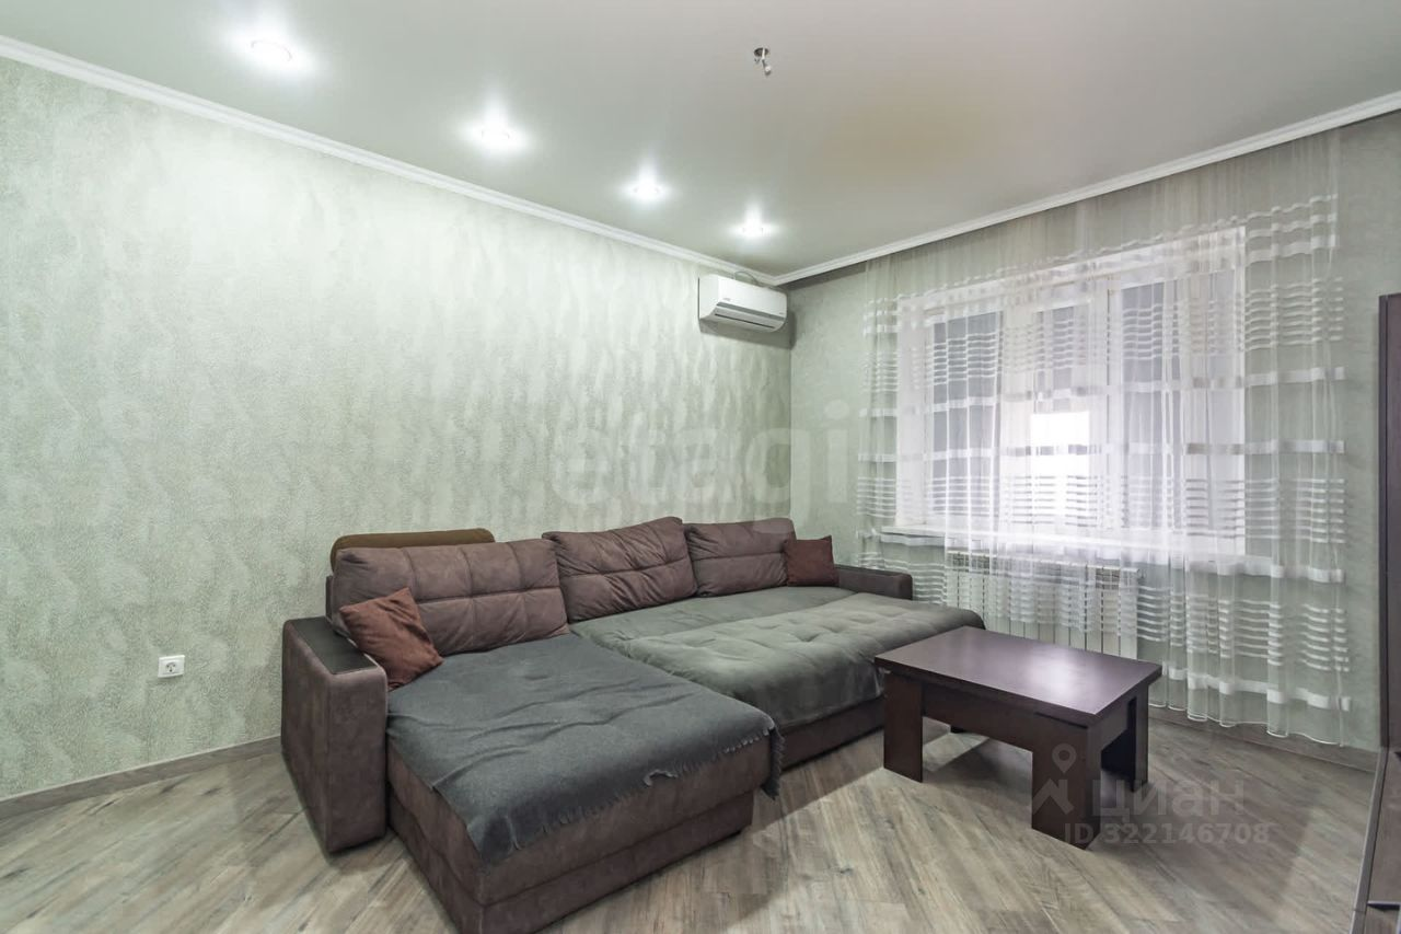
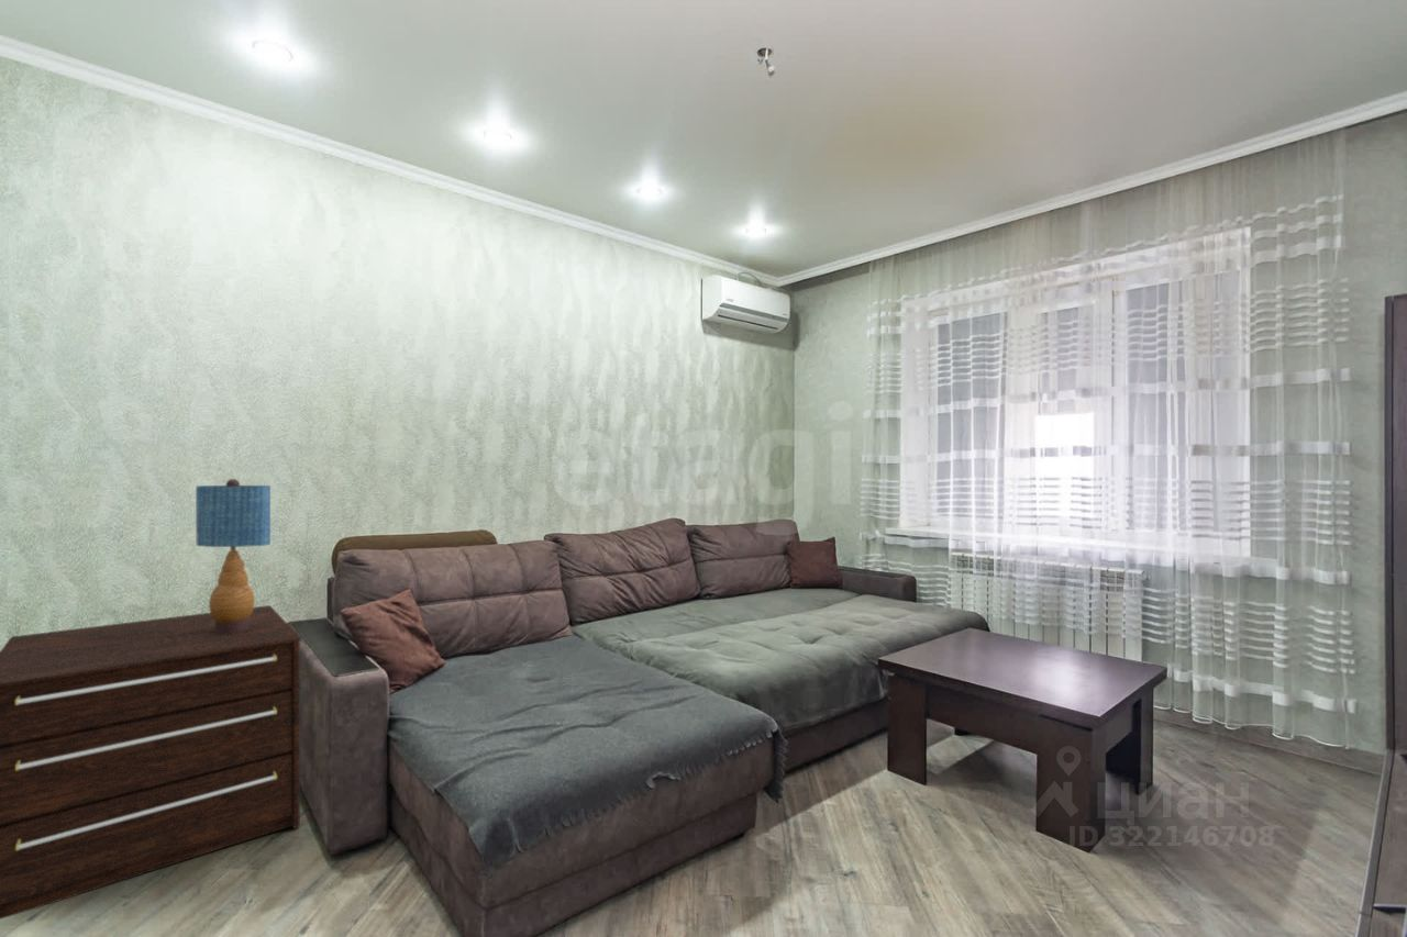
+ table lamp (233, 554)
+ dresser (155, 733)
